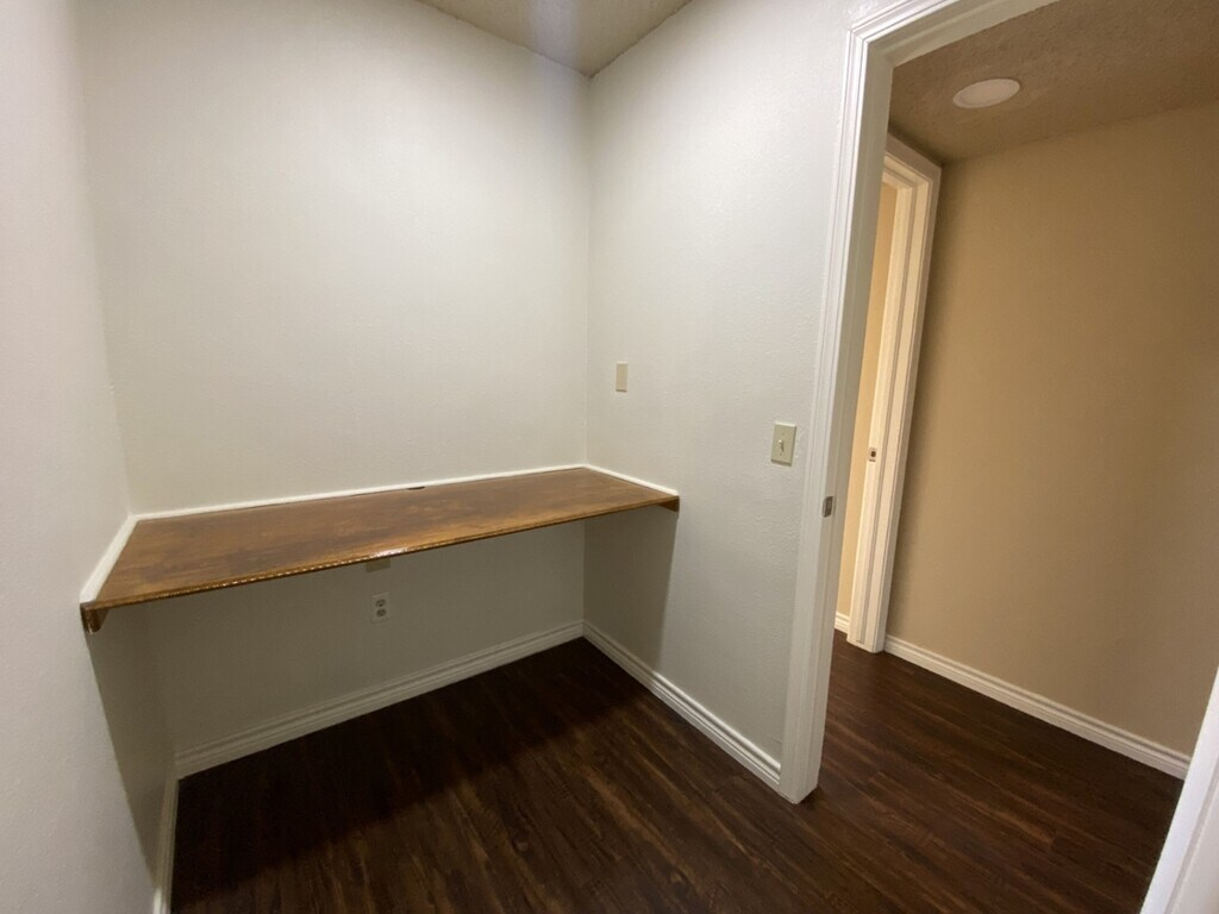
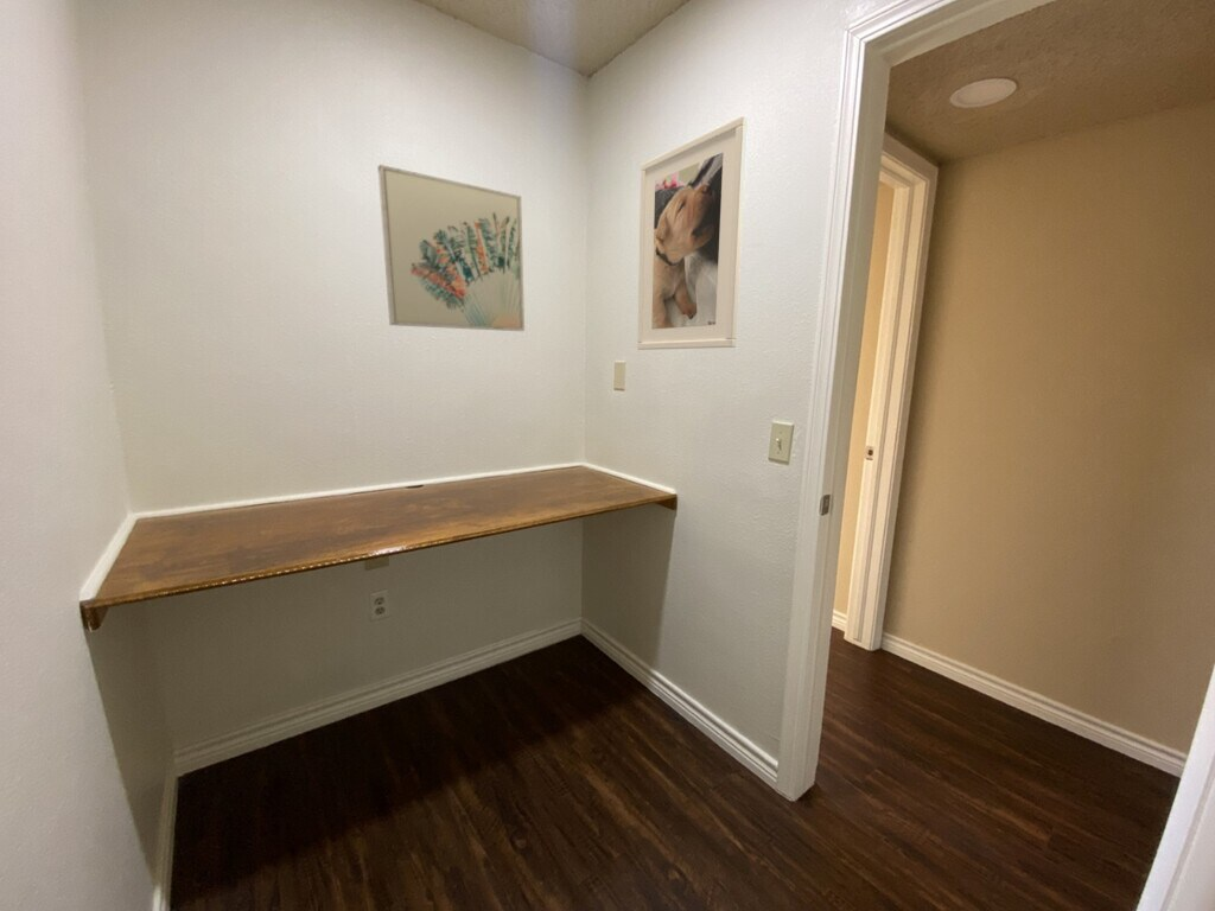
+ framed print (685, 249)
+ wall art (458, 257)
